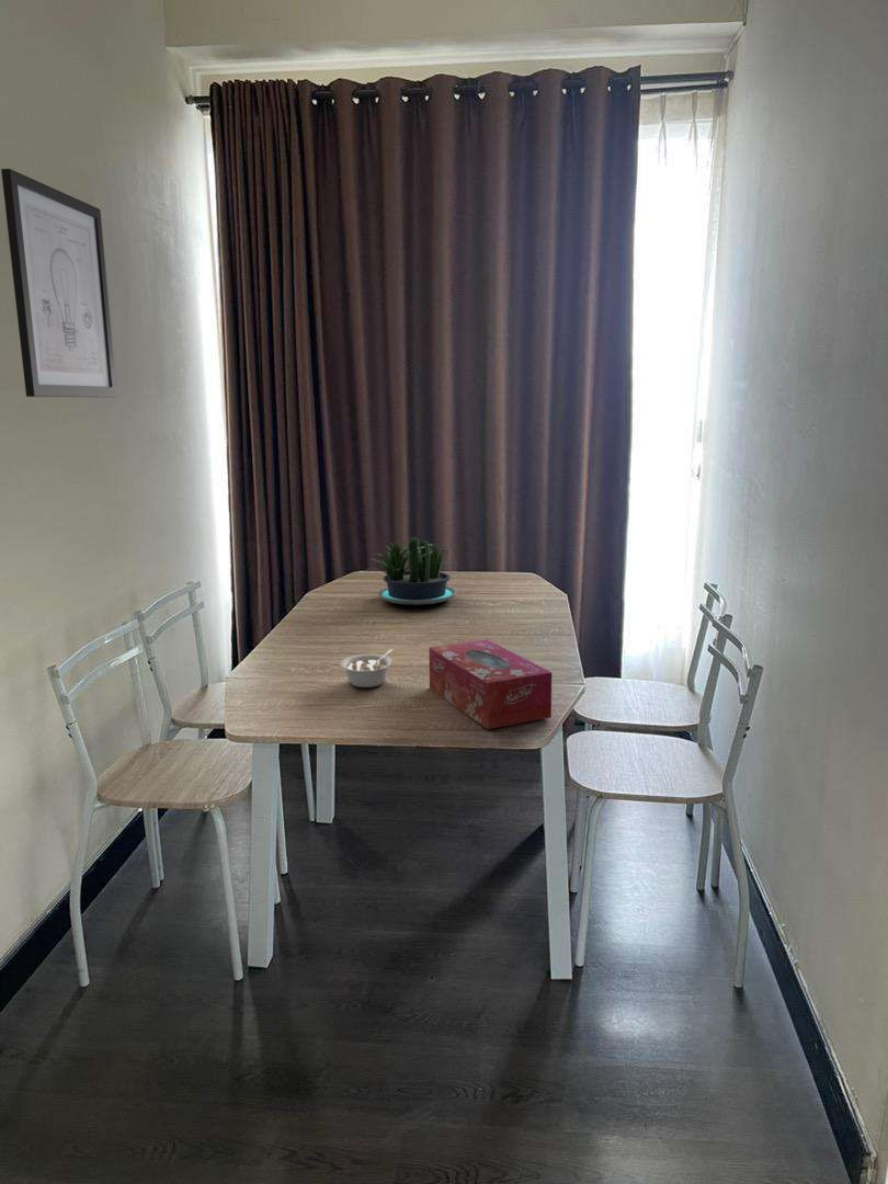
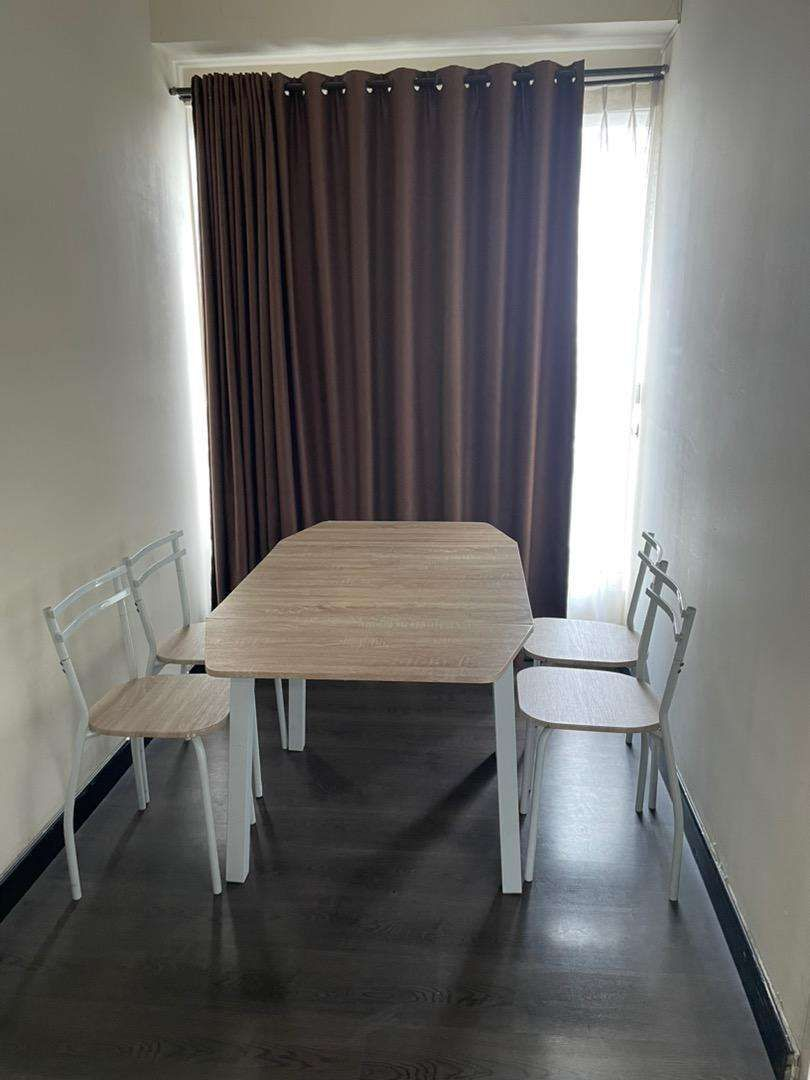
- legume (367, 669)
- potted plant (410, 568)
- tissue box (487, 681)
- wall art (66, 296)
